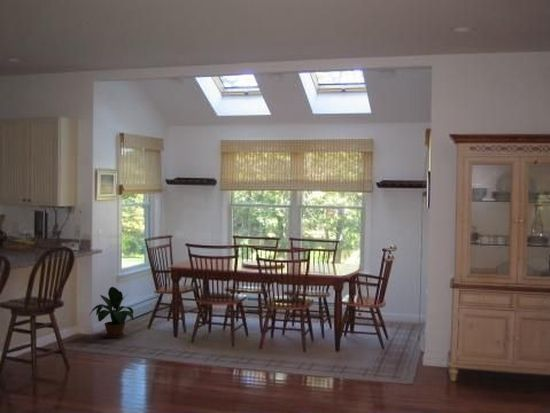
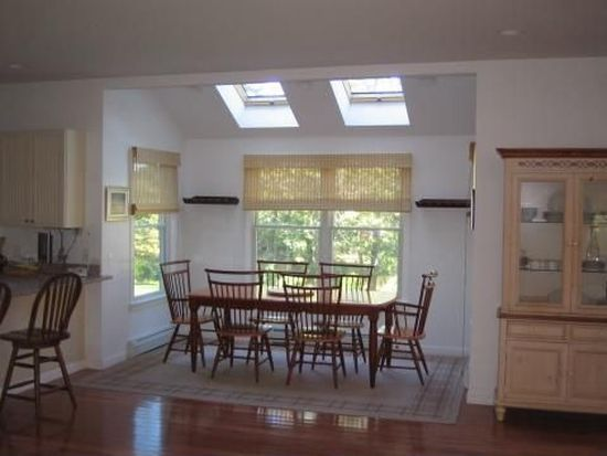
- potted plant (113, 310)
